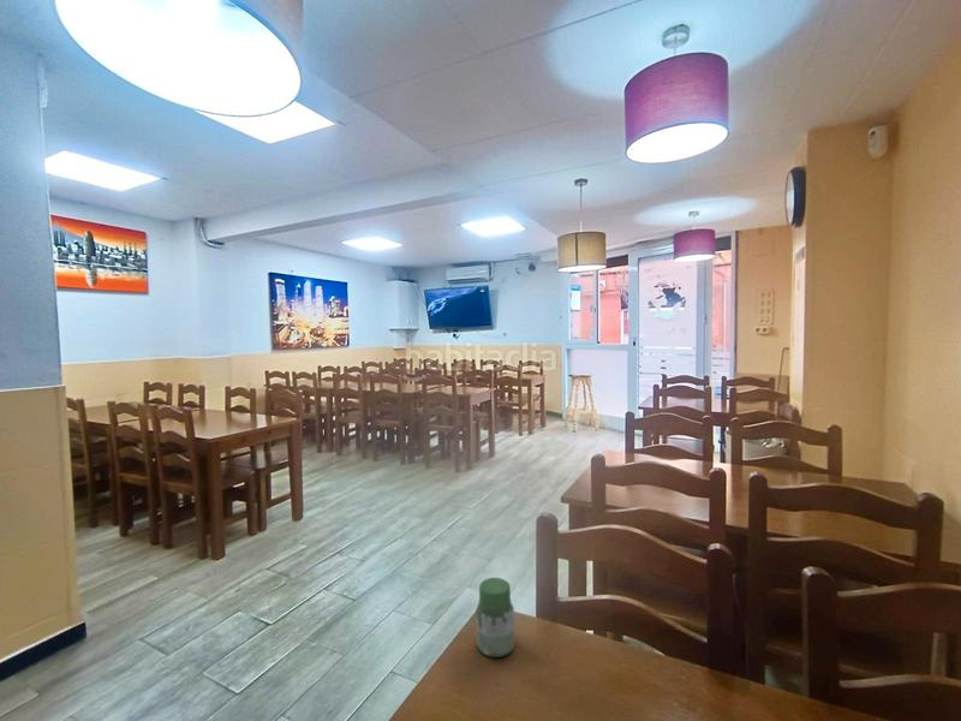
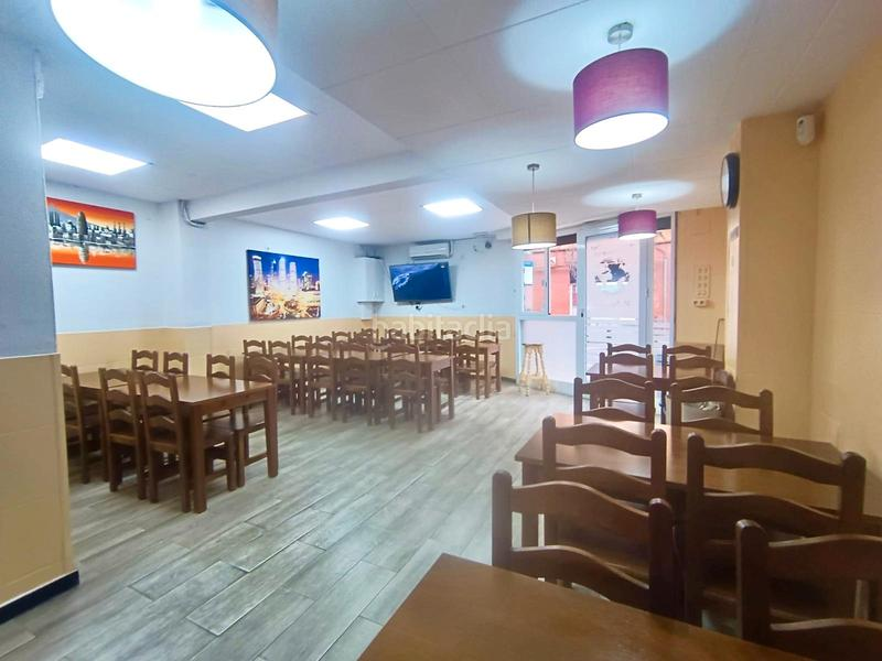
- jar (495, 614)
